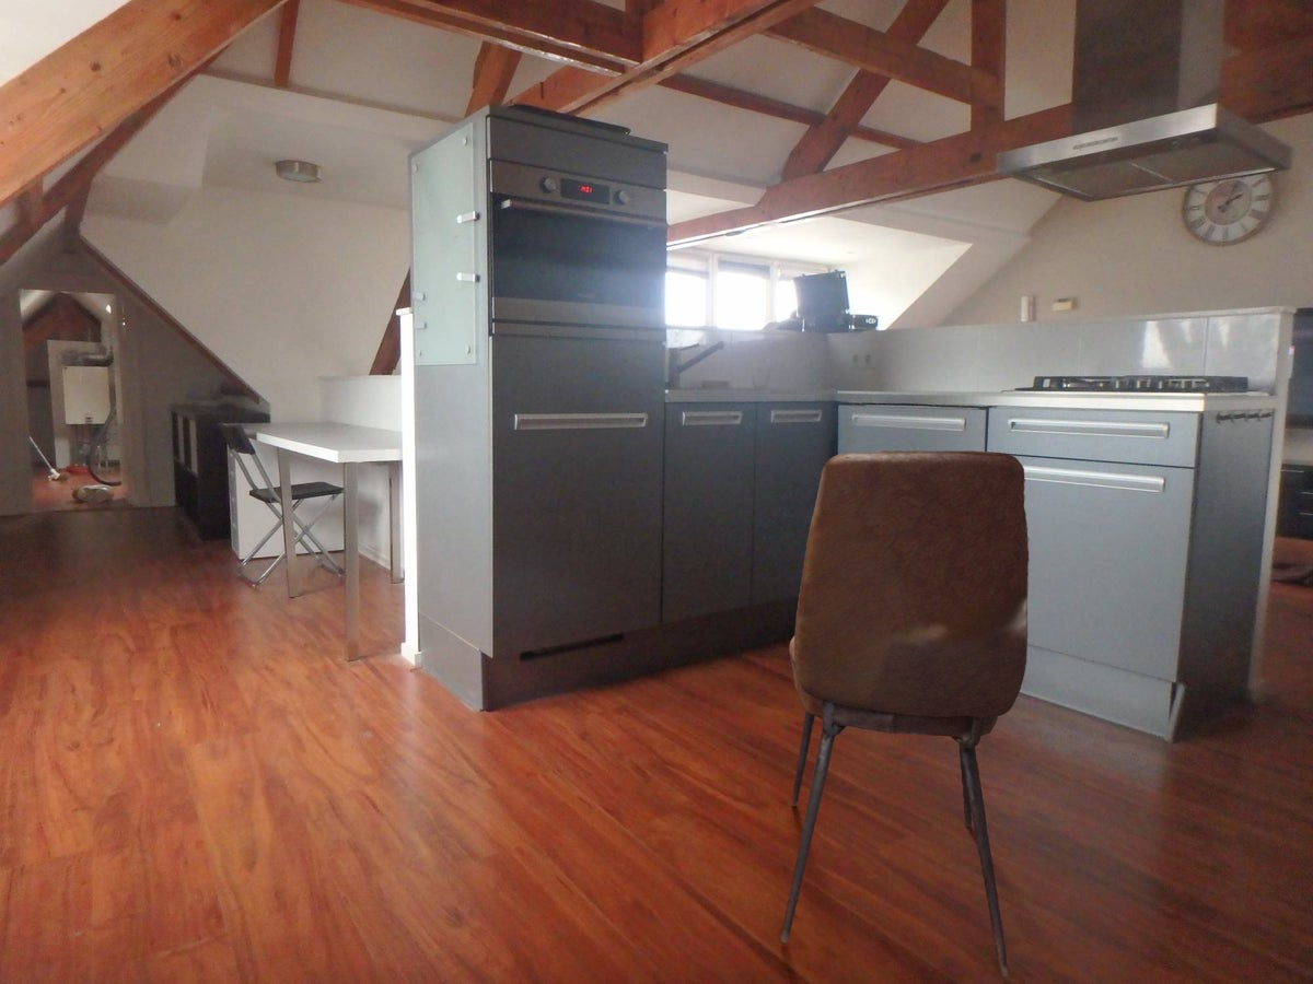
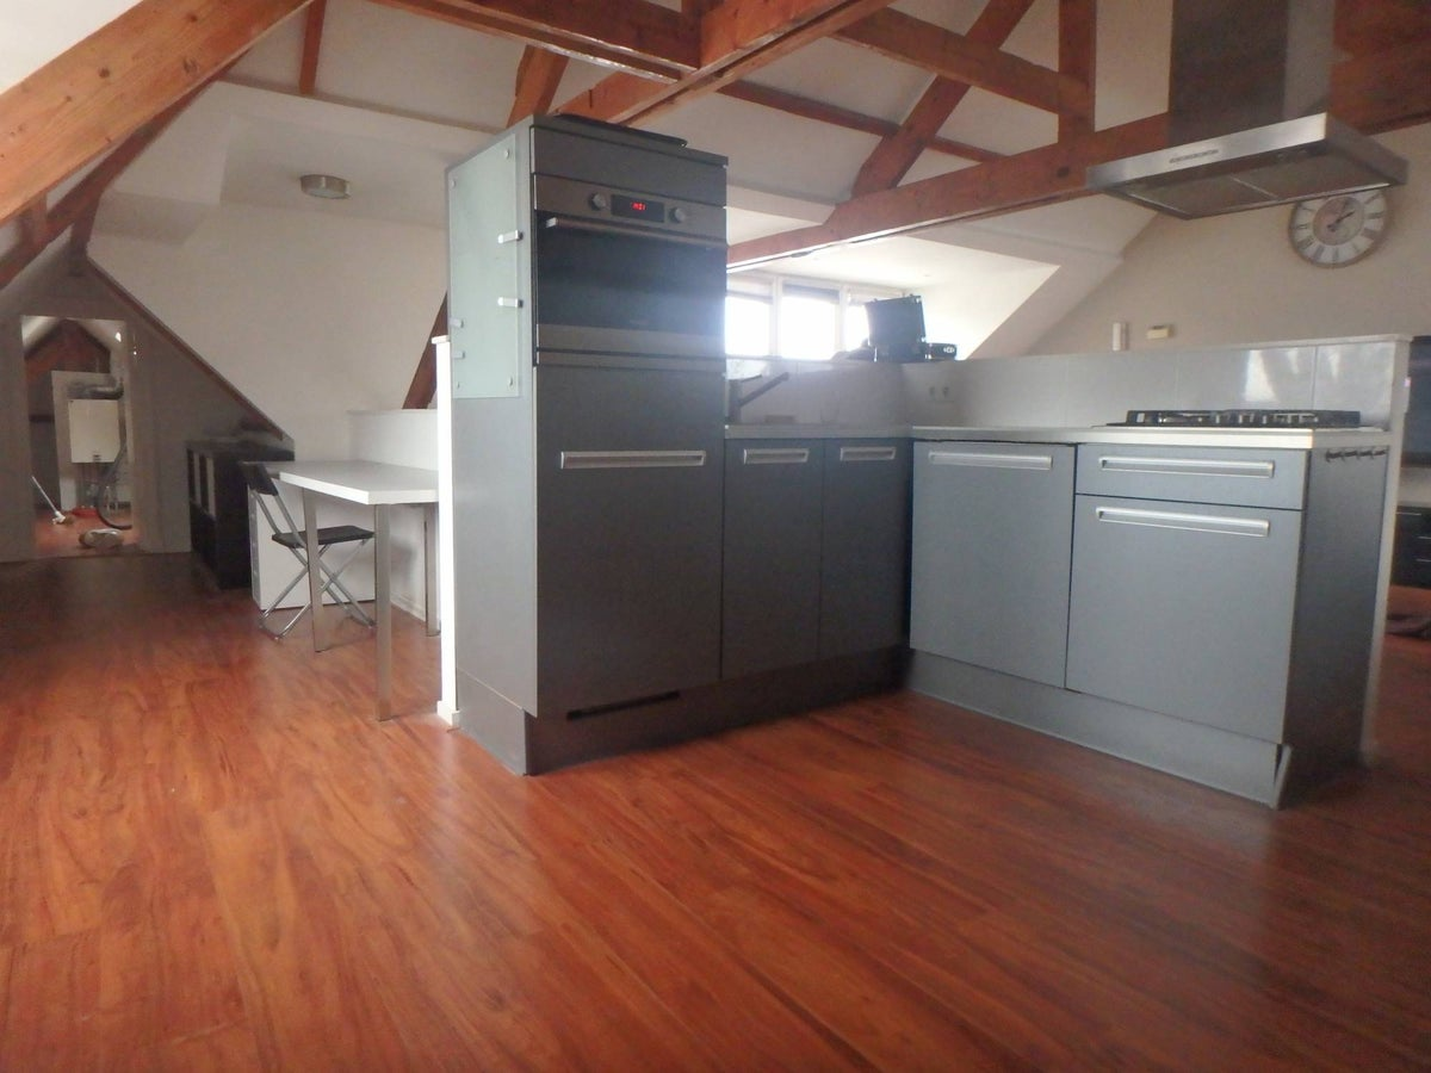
- dining chair (893, 673)
